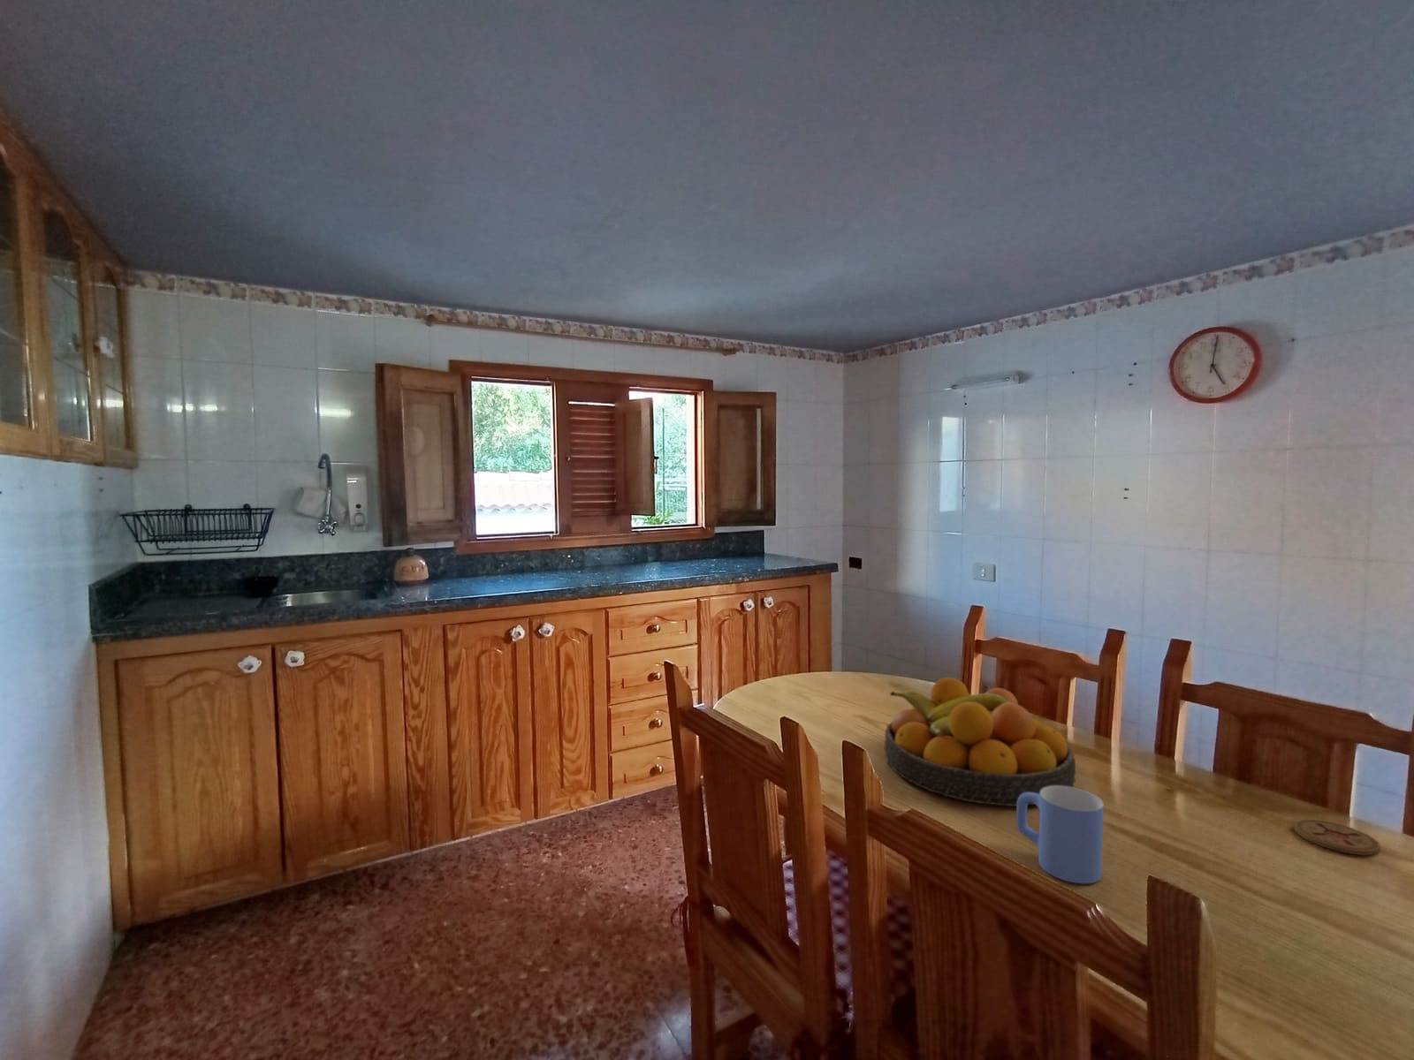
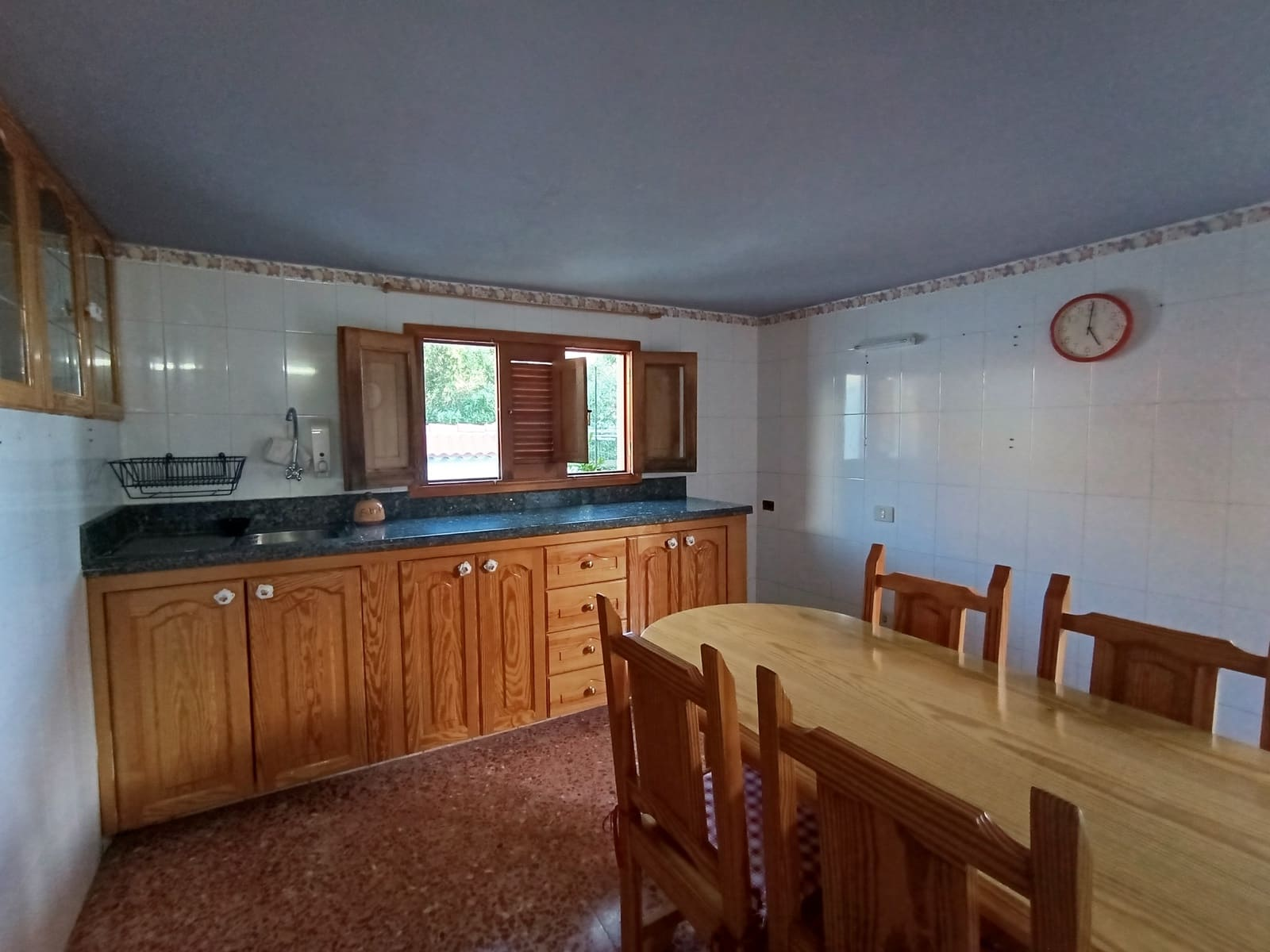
- mug (1059, 826)
- fruit bowl (975, 728)
- coaster (1335, 835)
